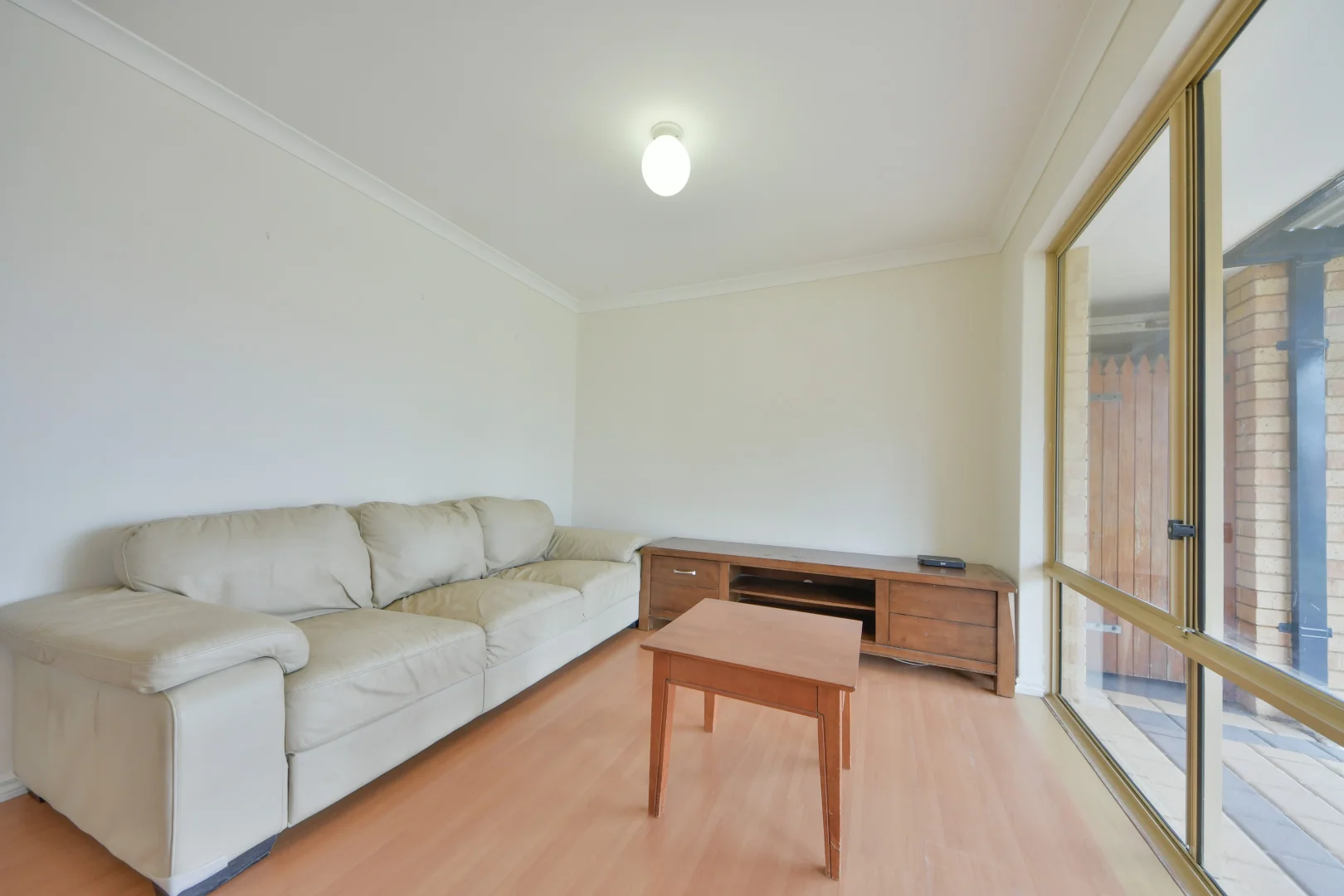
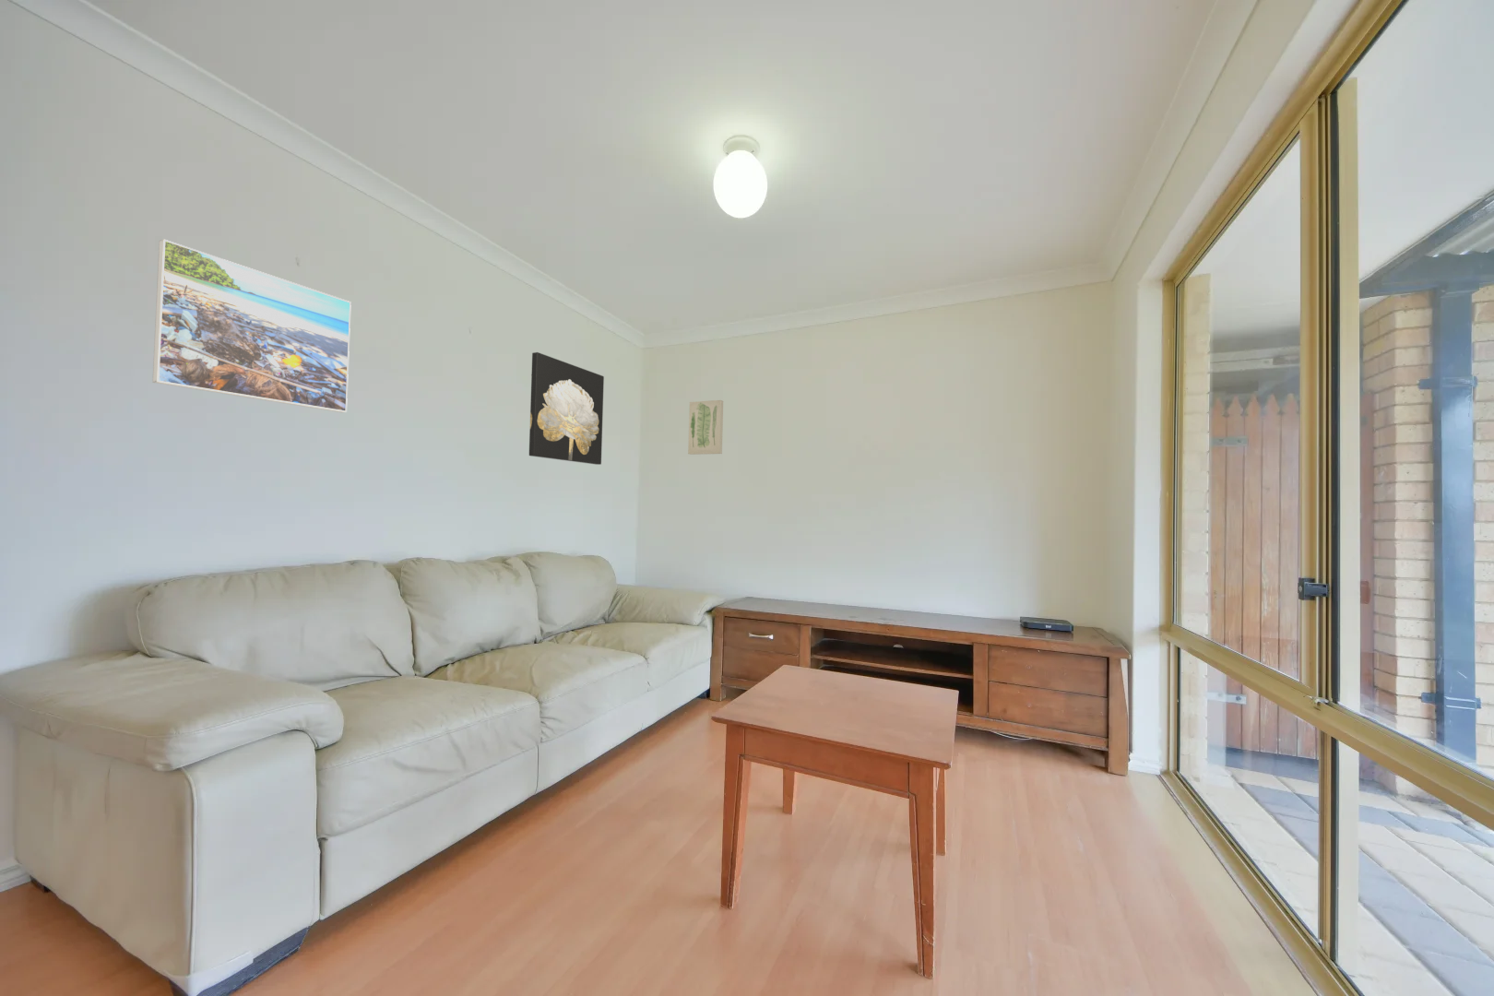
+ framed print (263, 337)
+ wall art (569, 412)
+ wall art (706, 427)
